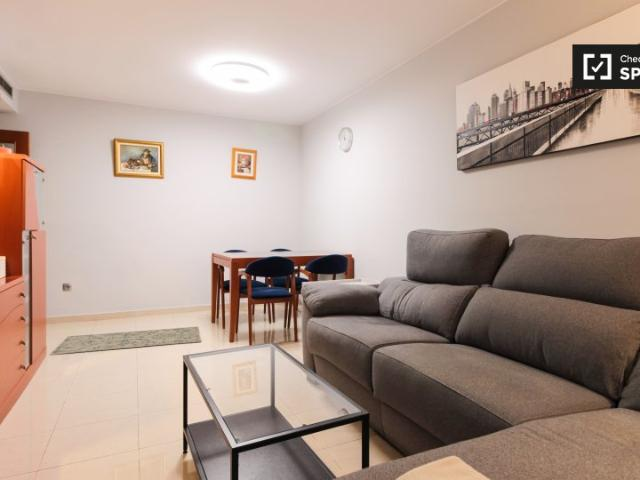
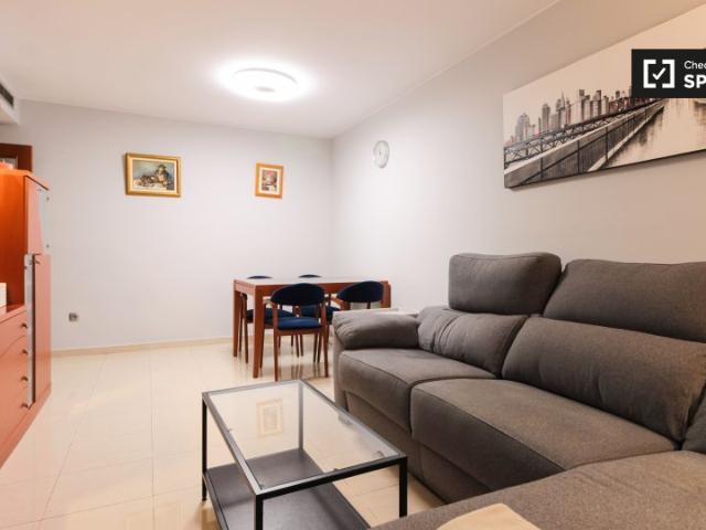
- rug (133, 338)
